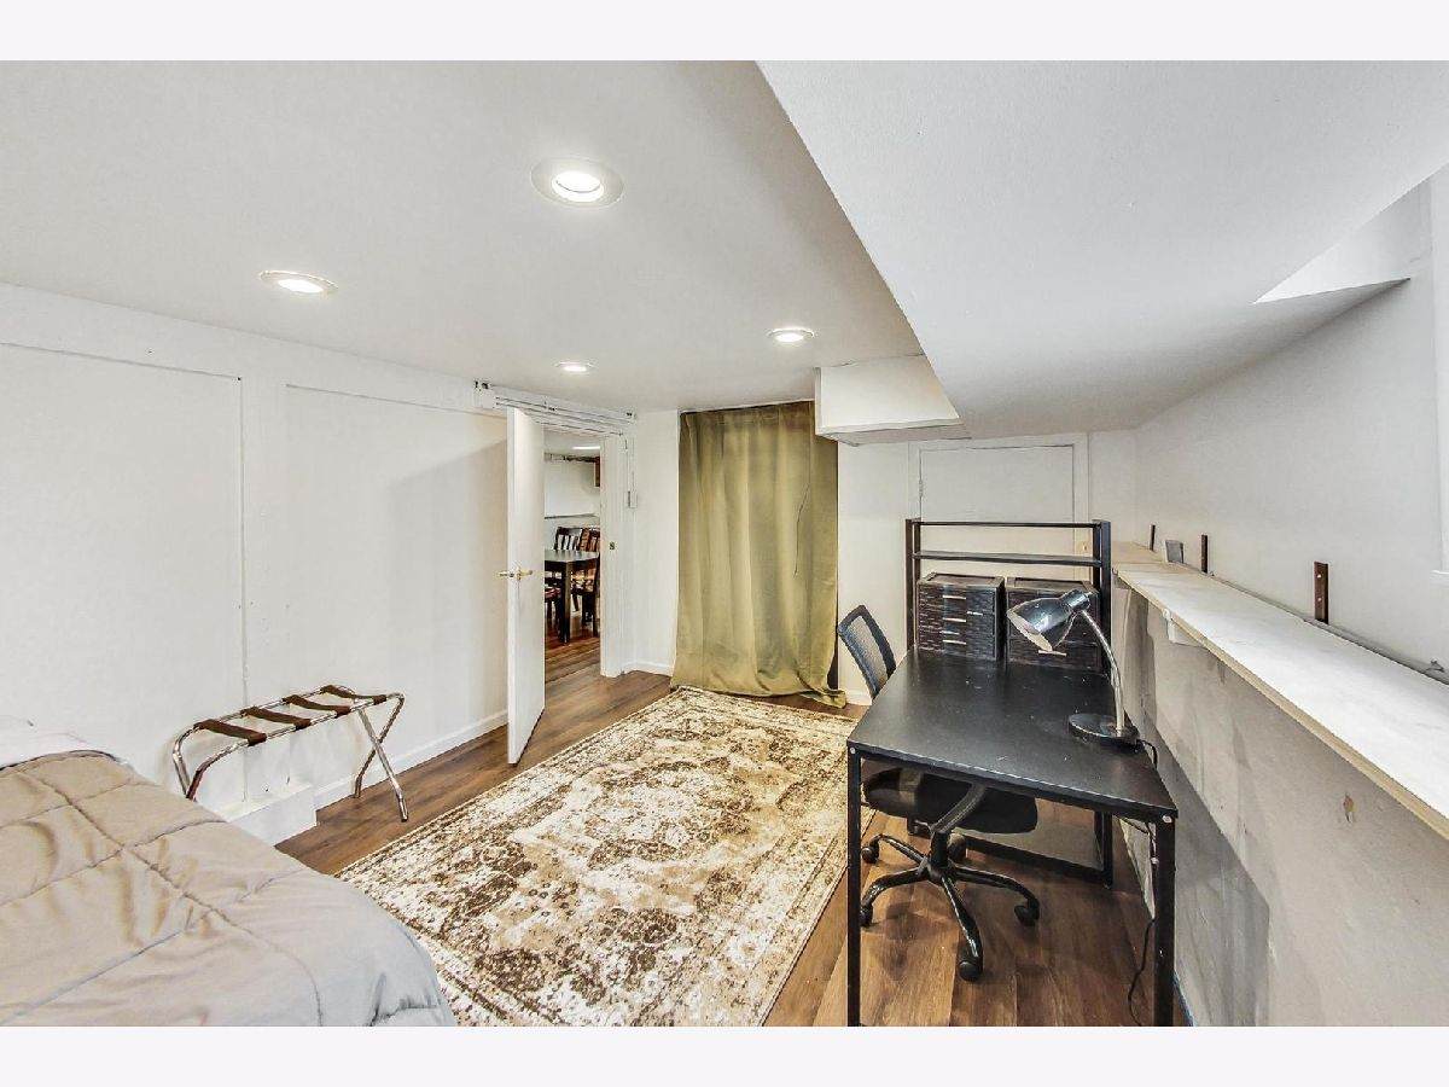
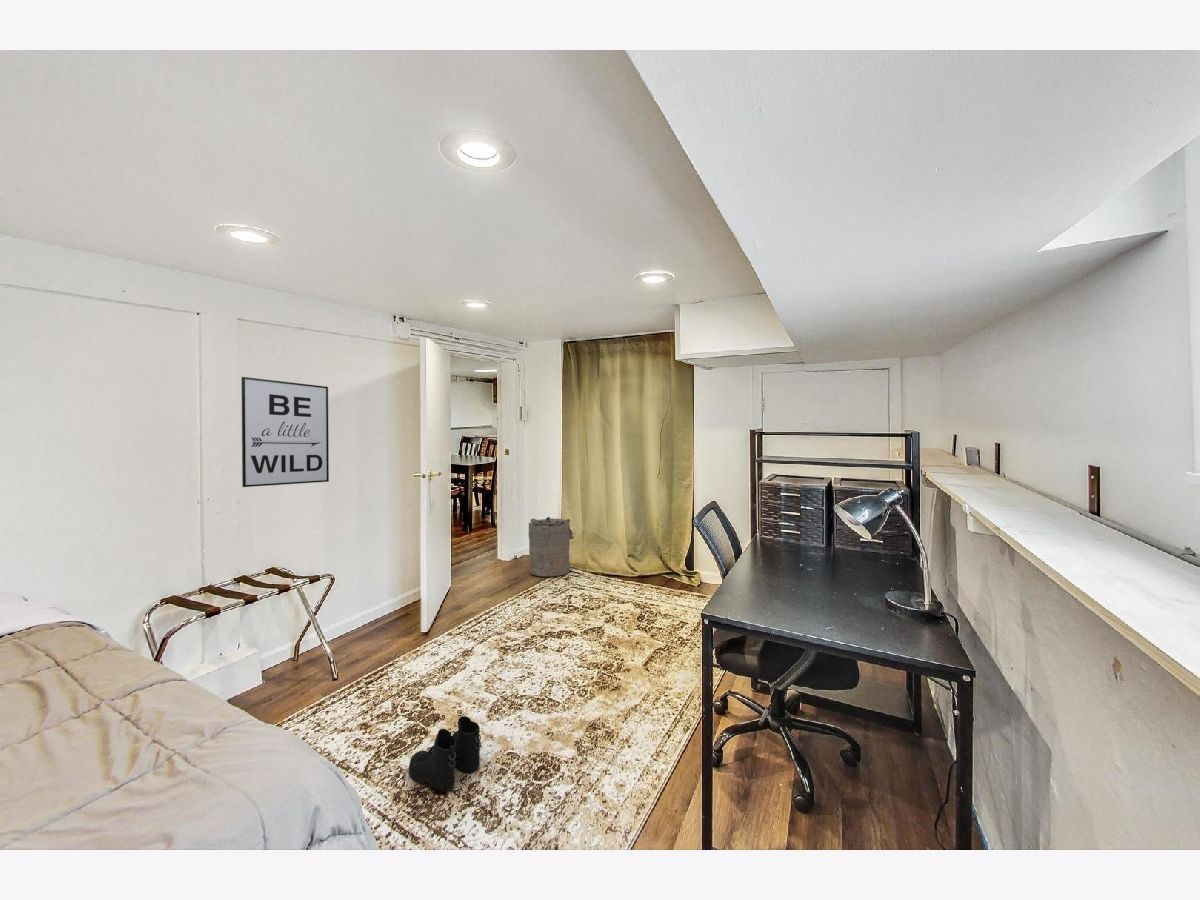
+ wall art (288, 433)
+ laundry hamper (548, 543)
+ boots (445, 744)
